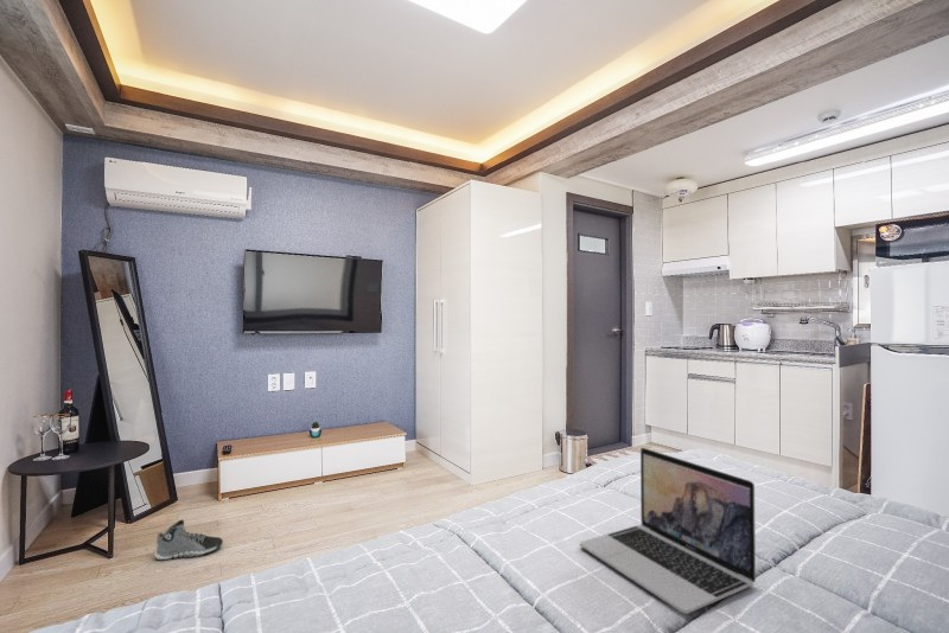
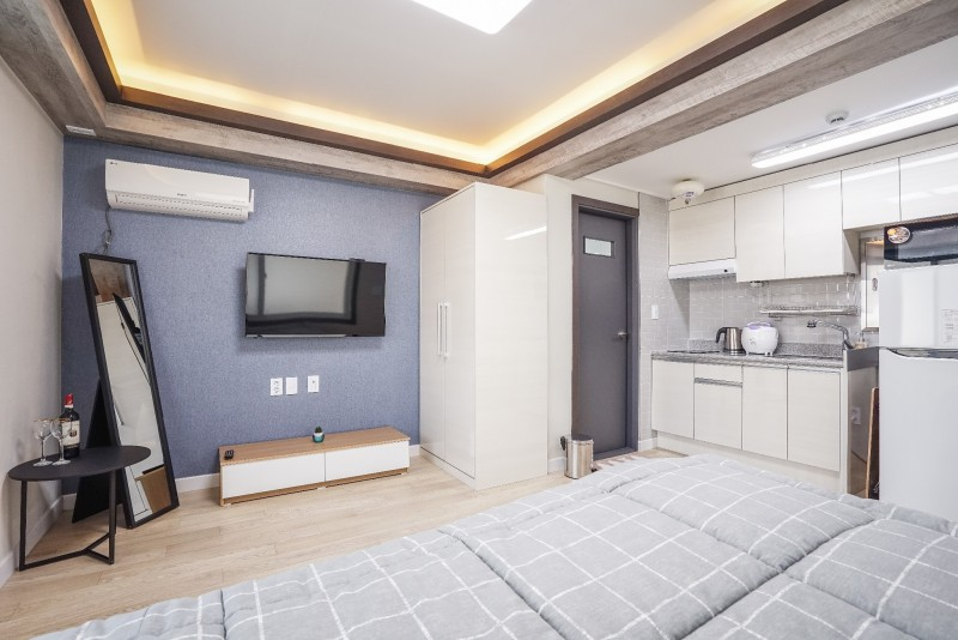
- sneaker (189, 536)
- laptop (660, 517)
